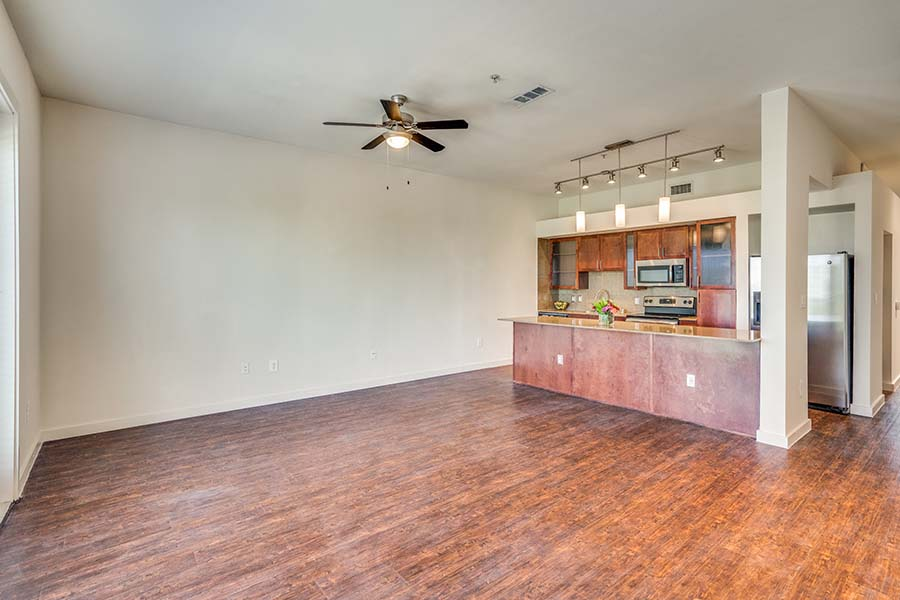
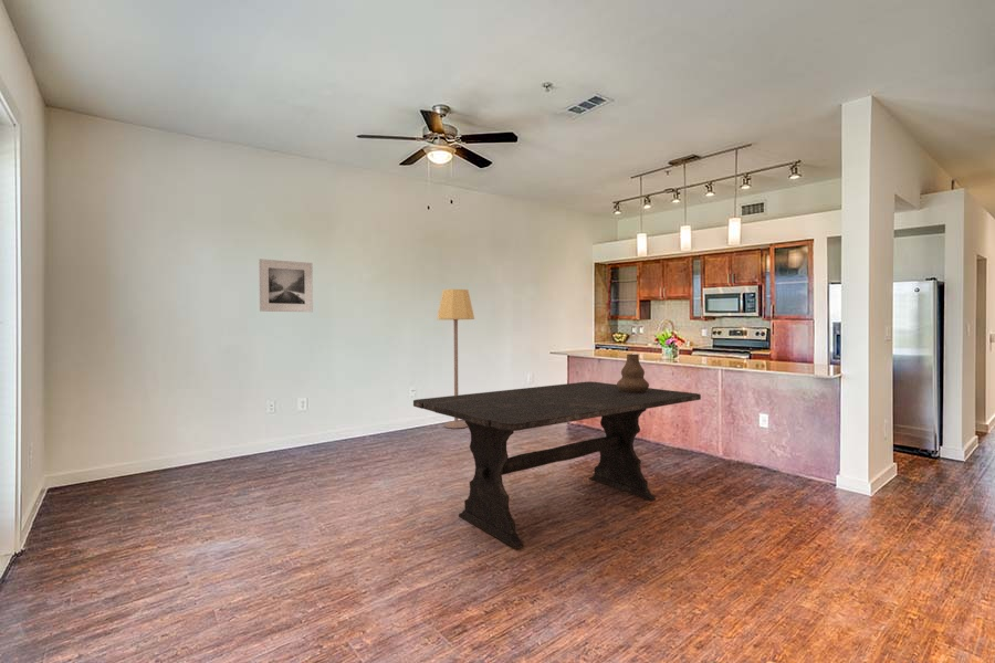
+ vase (632, 372)
+ lamp (455, 358)
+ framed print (286, 286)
+ dining table (561, 452)
